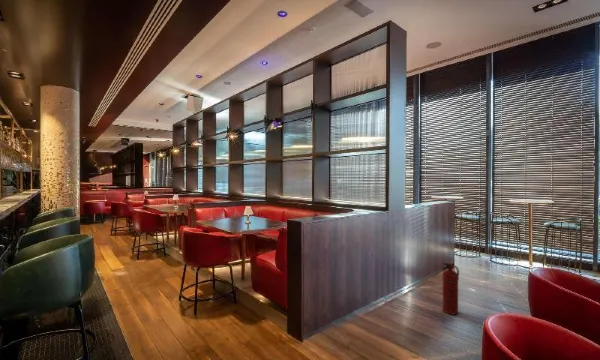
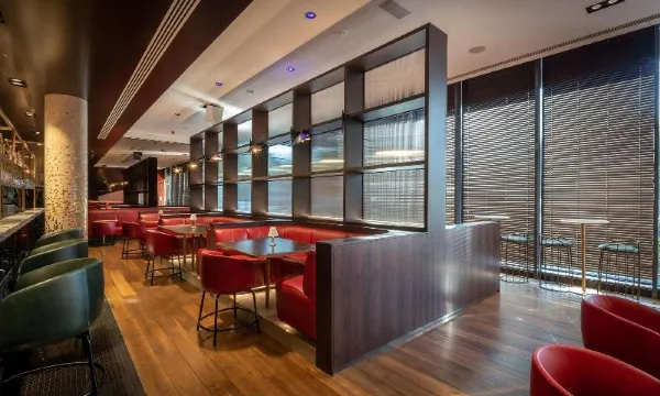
- fire extinguisher (450, 287)
